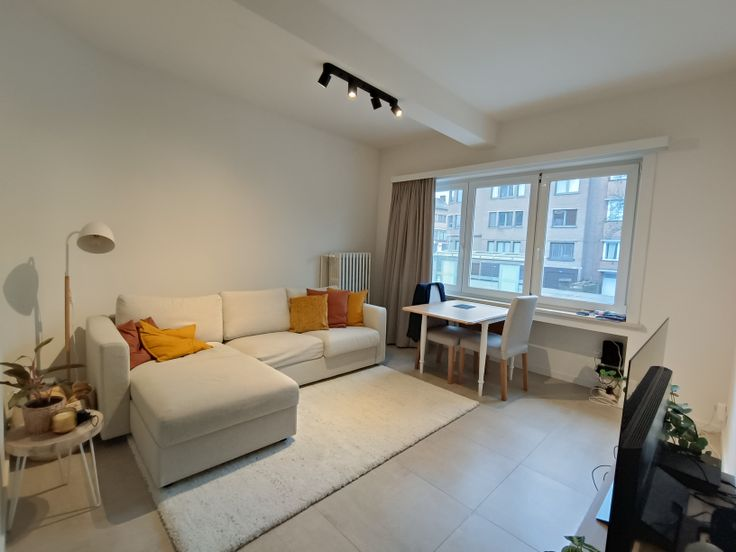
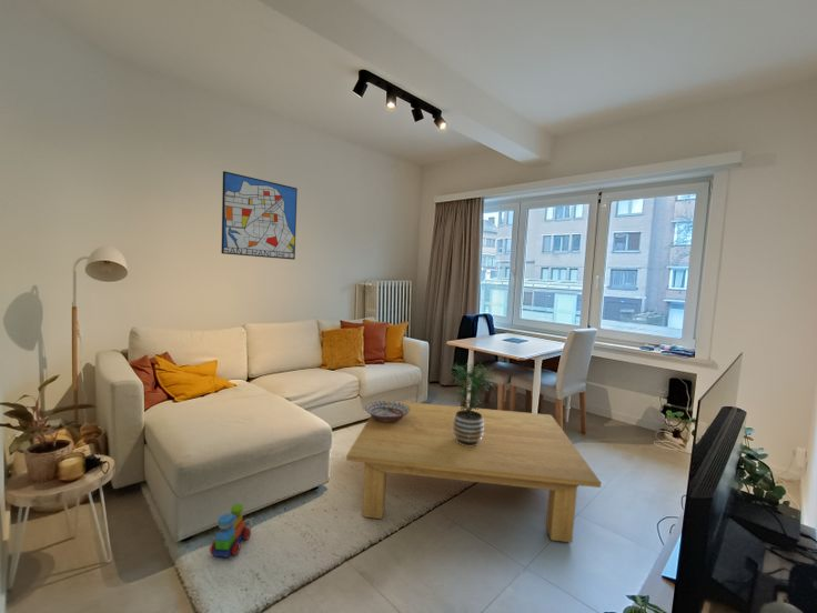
+ decorative bowl (387, 413)
+ coffee table (464, 460)
+ wall art (261, 219)
+ potted plant (471, 401)
+ toy train (235, 522)
